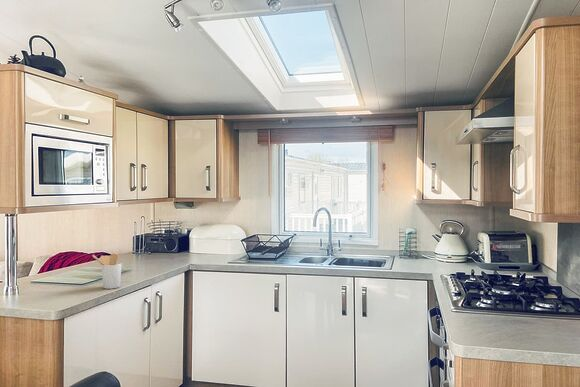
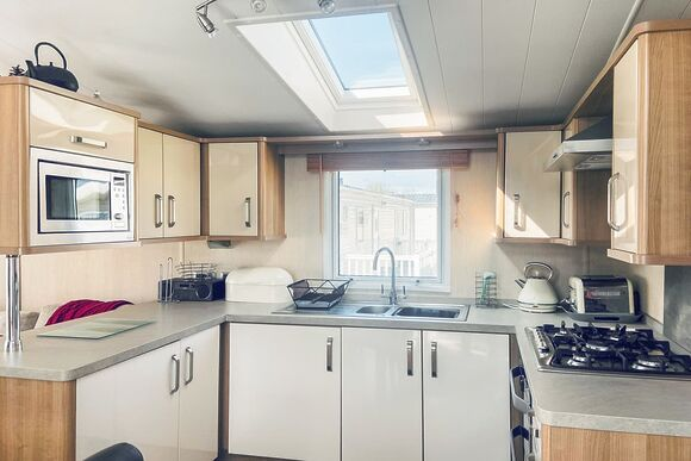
- utensil holder (106, 270)
